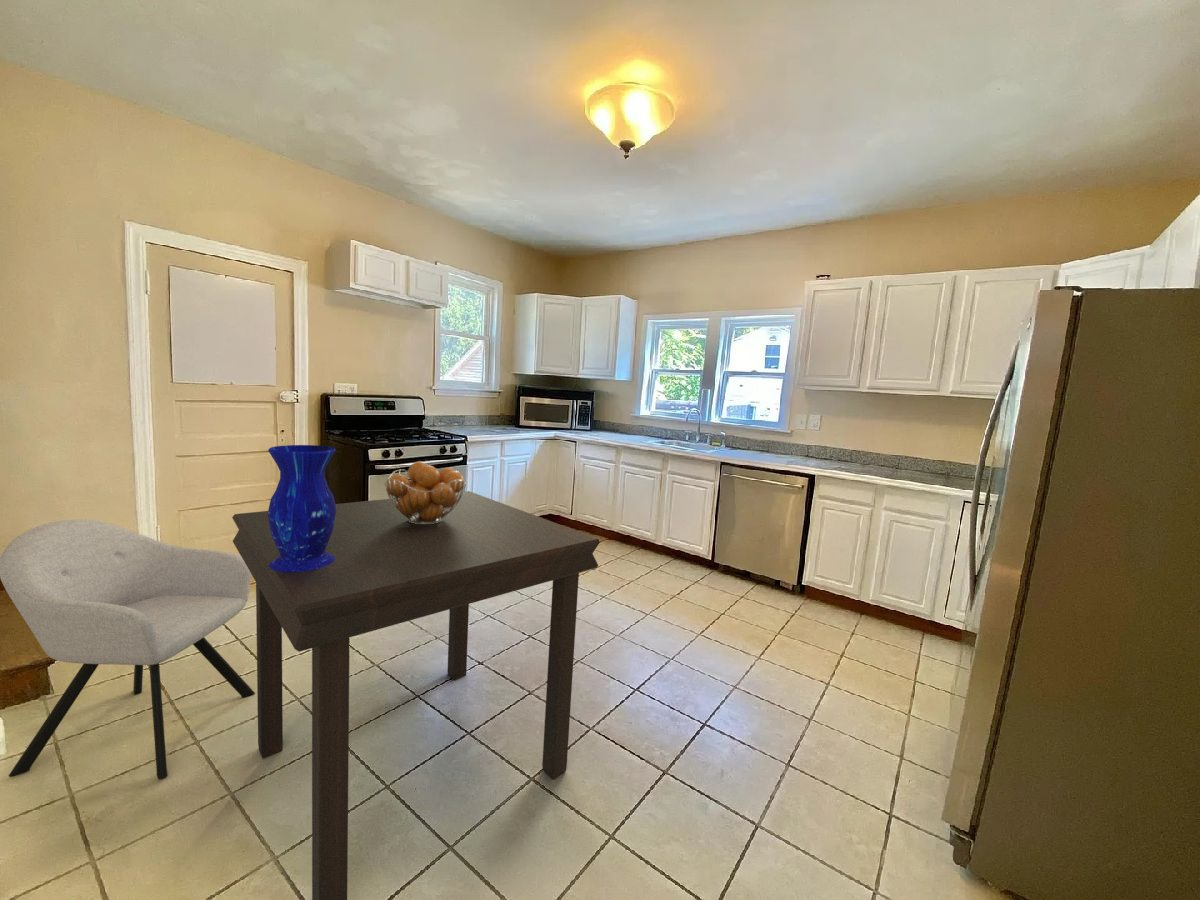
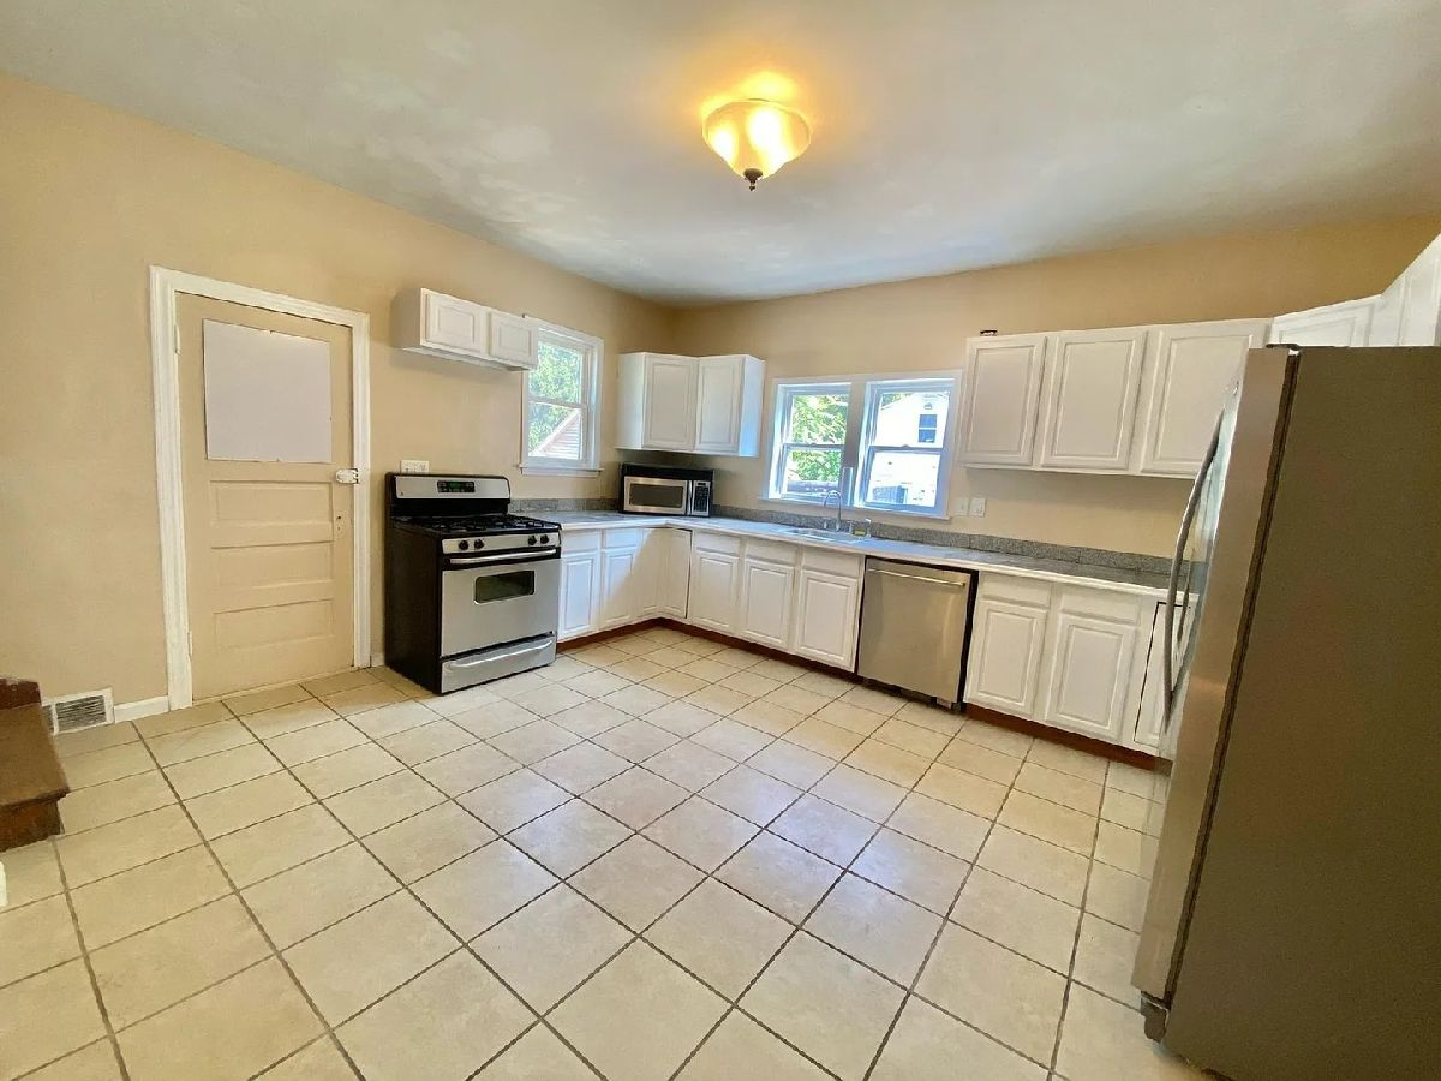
- vase (303, 504)
- fruit basket (426, 491)
- chair (132, 630)
- dining table (406, 621)
